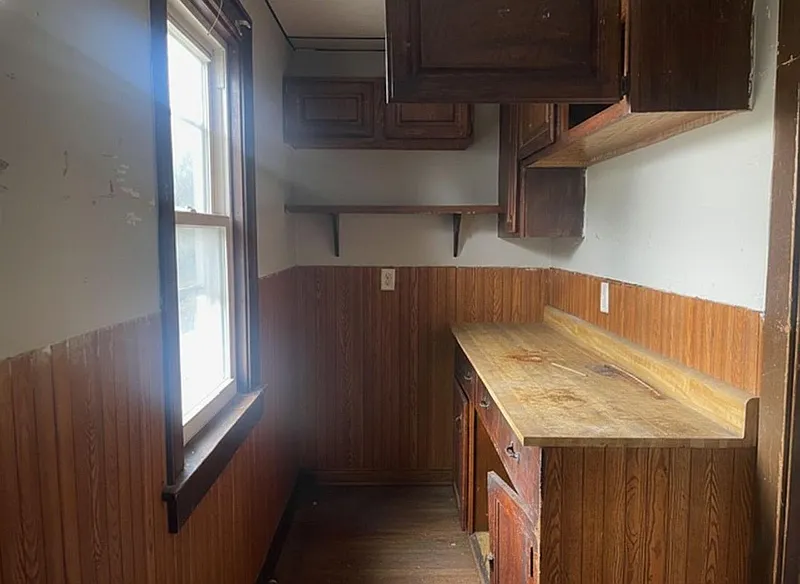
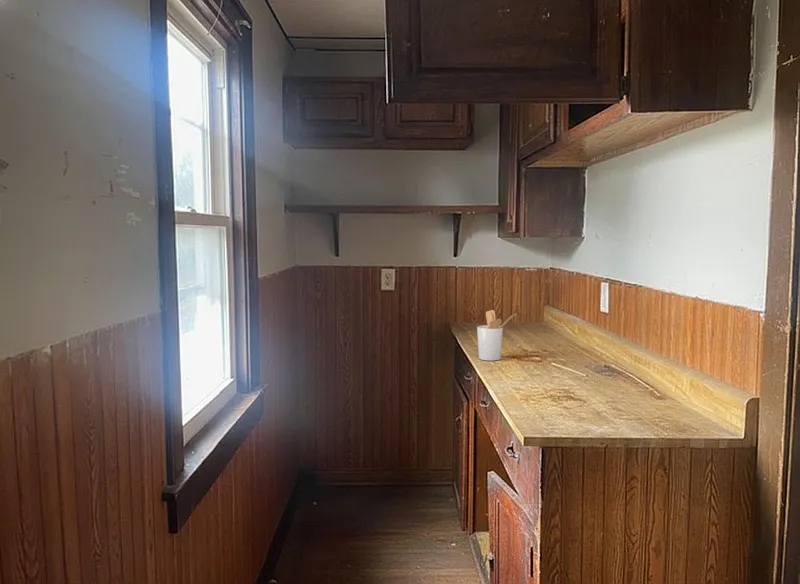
+ utensil holder (496, 335)
